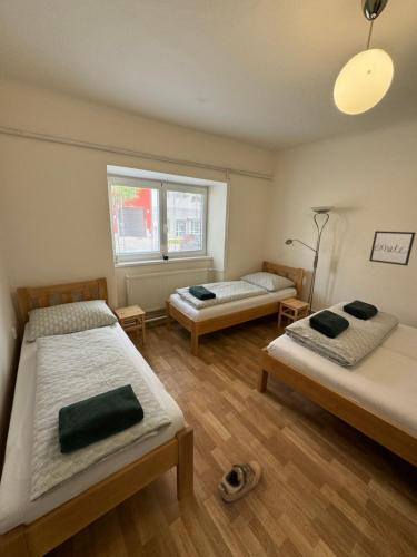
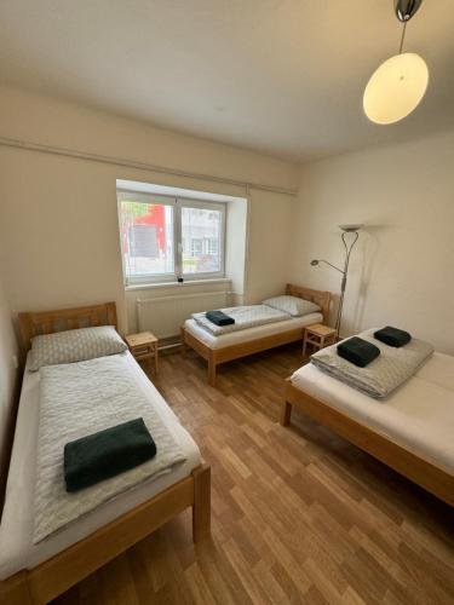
- wall art (390, 247)
- shoe (241, 476)
